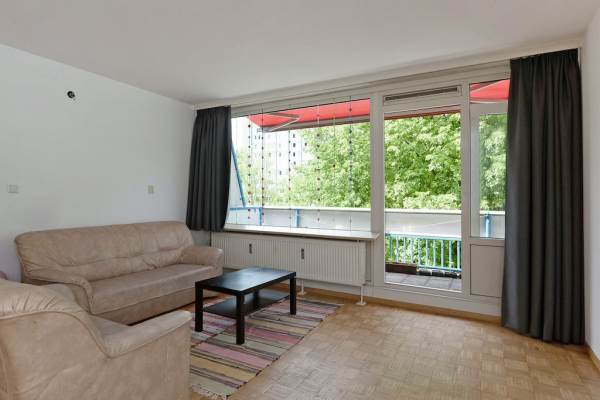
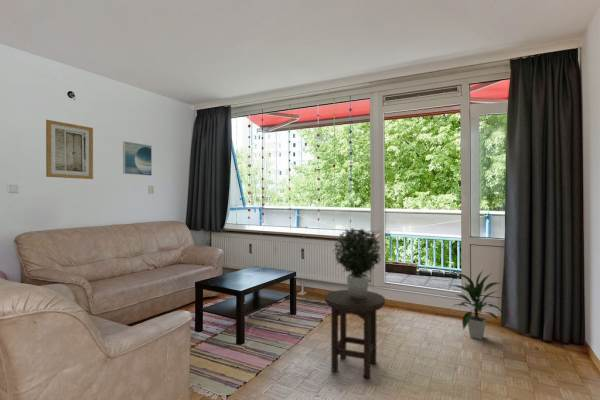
+ indoor plant (474, 302)
+ potted plant (357, 262)
+ stool (352, 337)
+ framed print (137, 159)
+ wall art (70, 151)
